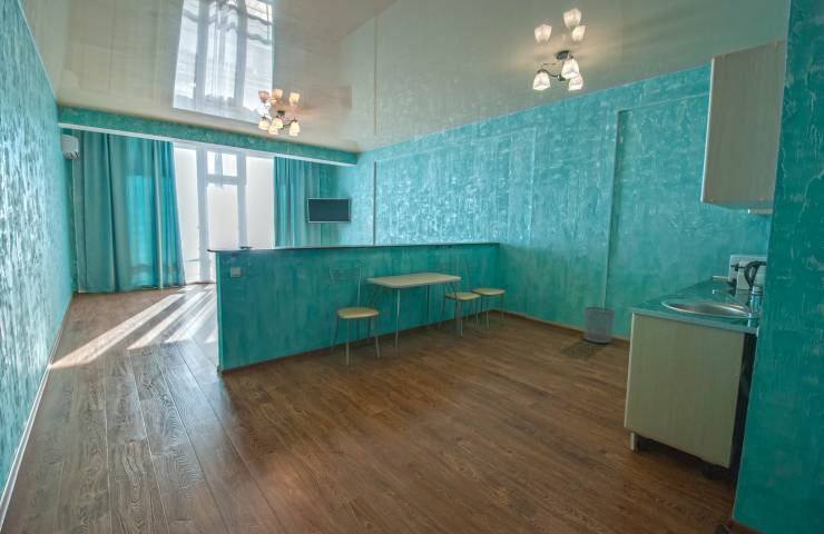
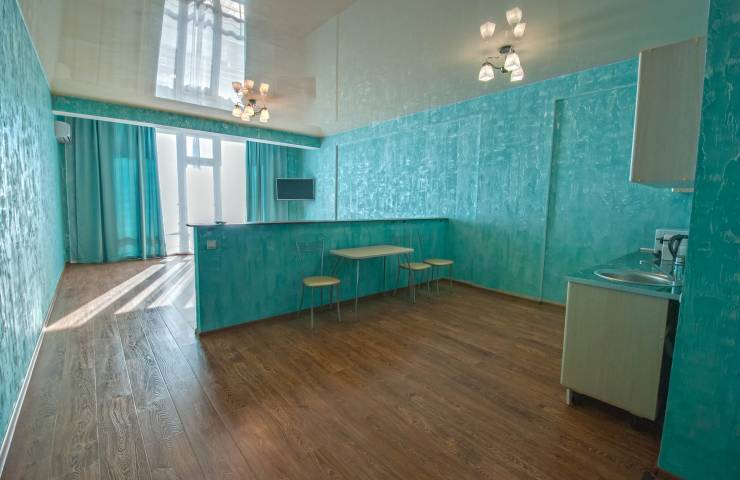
- waste bin (598, 324)
